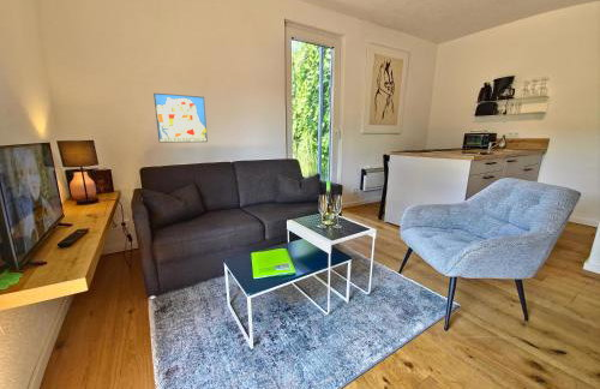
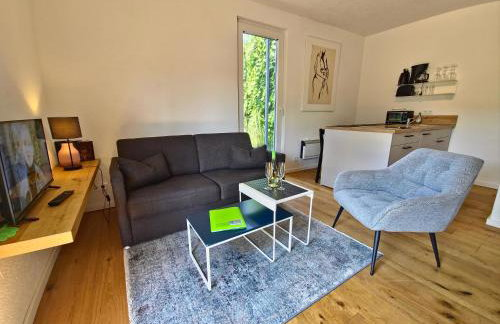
- wall art (181, 119)
